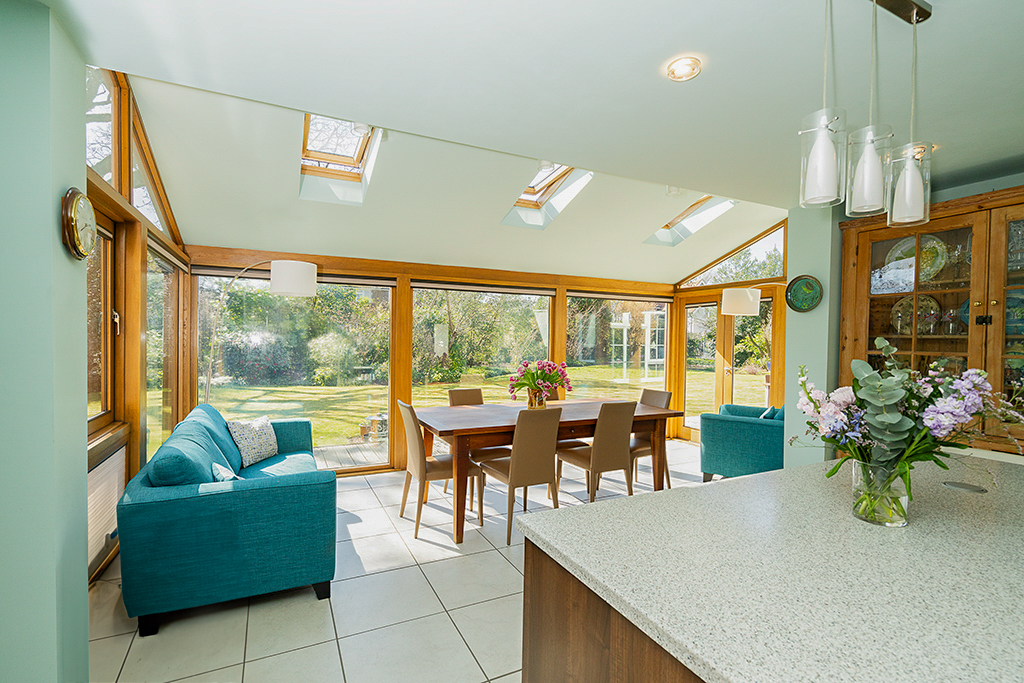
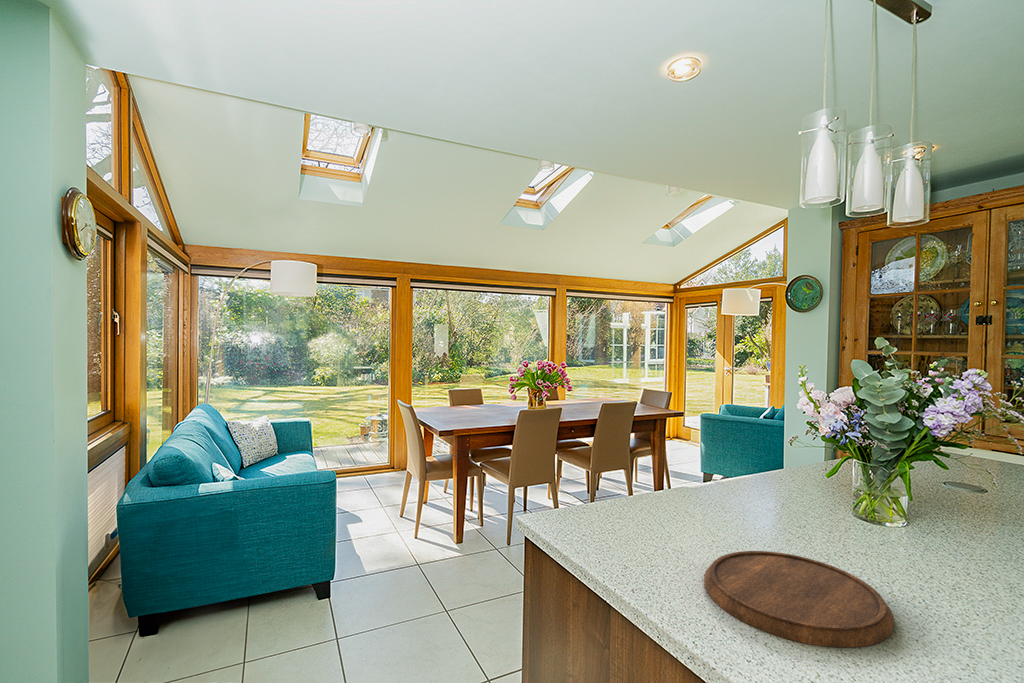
+ cutting board (791, 590)
